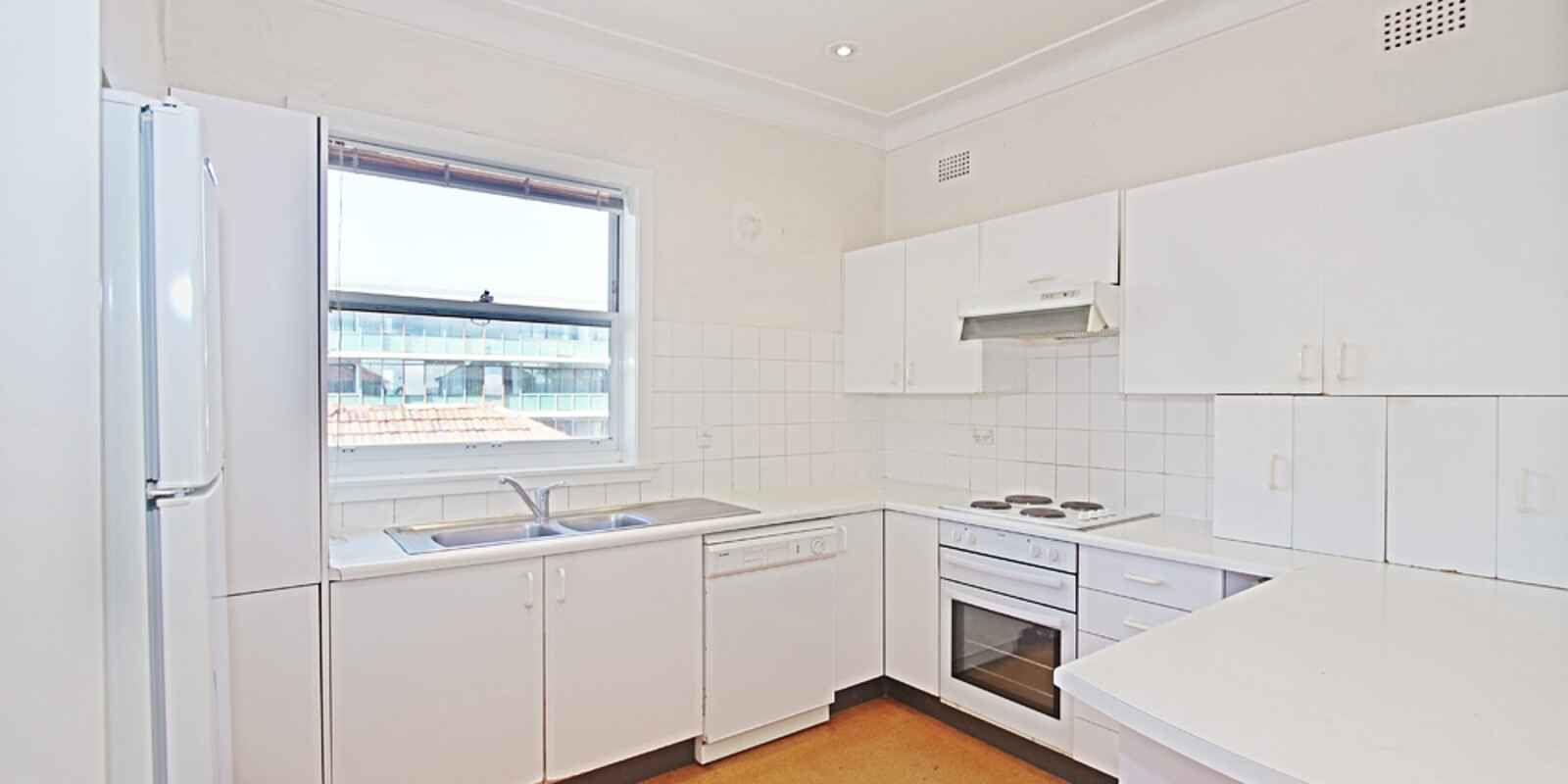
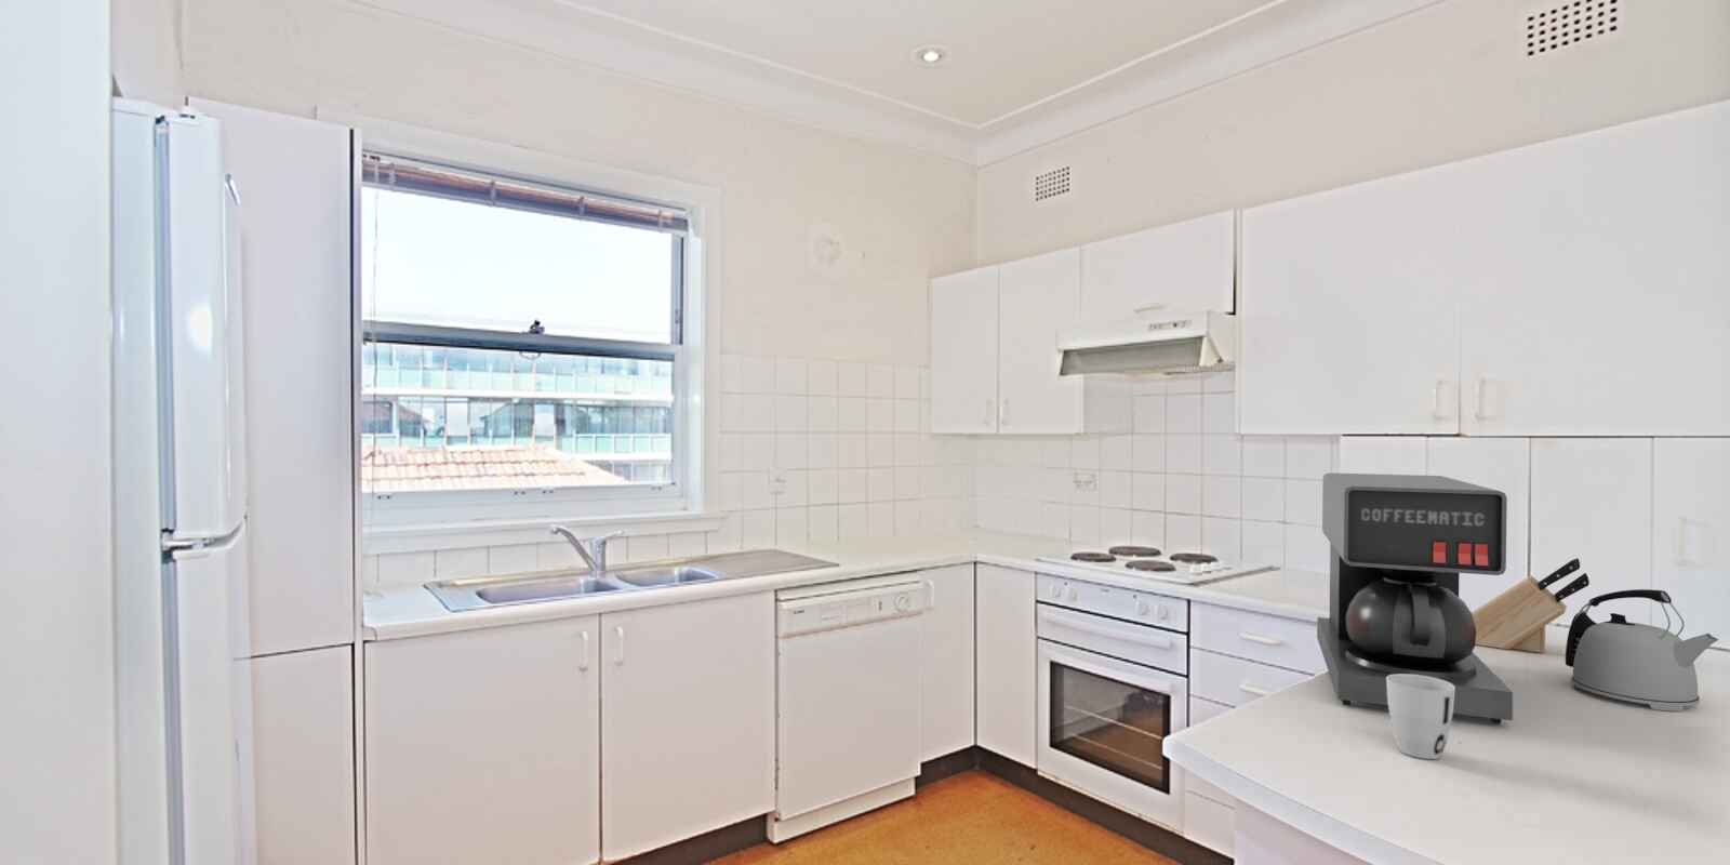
+ kettle (1637, 641)
+ coffee maker (1399, 579)
+ cup (1419, 717)
+ knife block (1513, 599)
